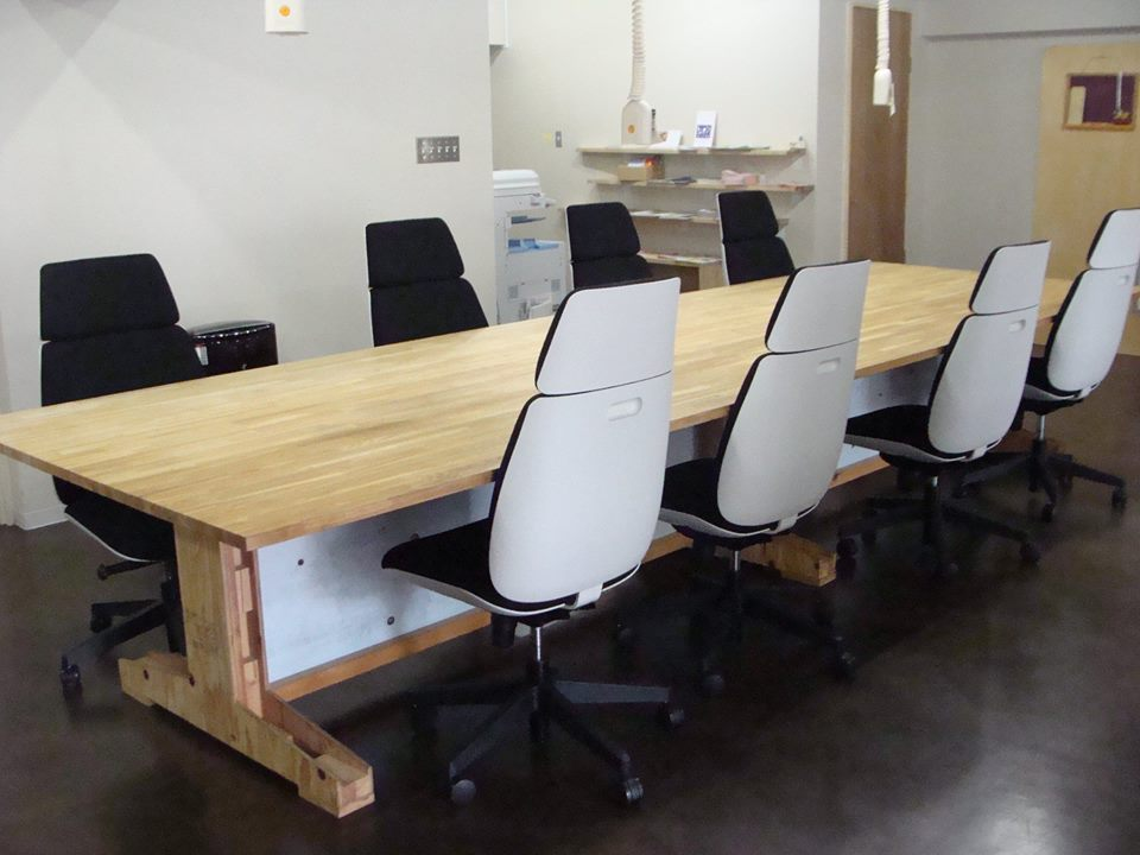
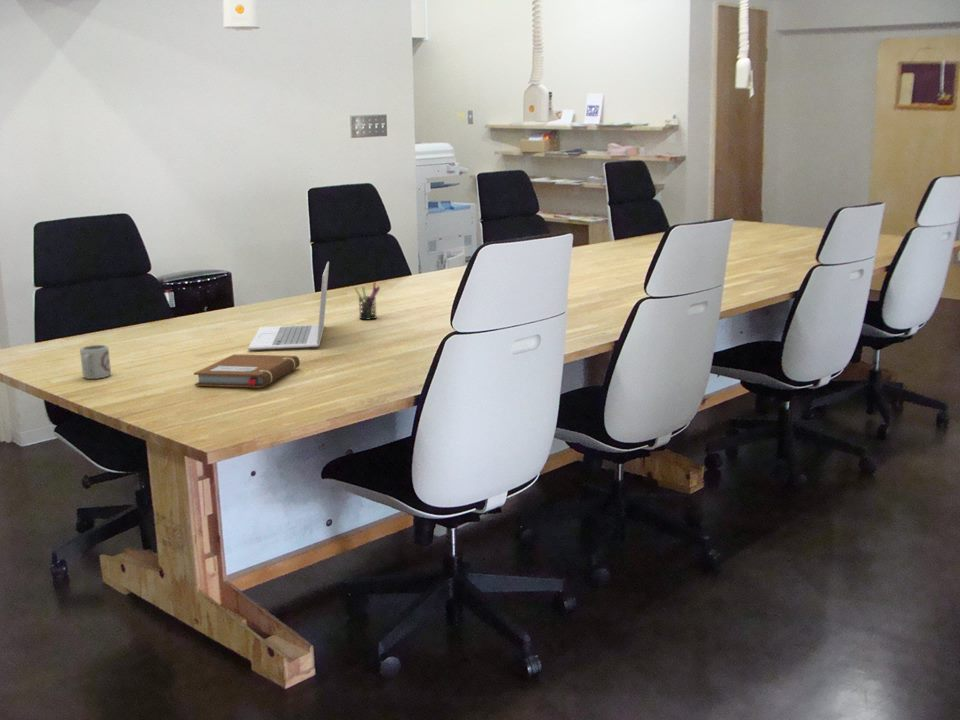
+ pen holder (367, 300)
+ cup (93, 362)
+ laptop (290, 326)
+ notebook (247, 370)
